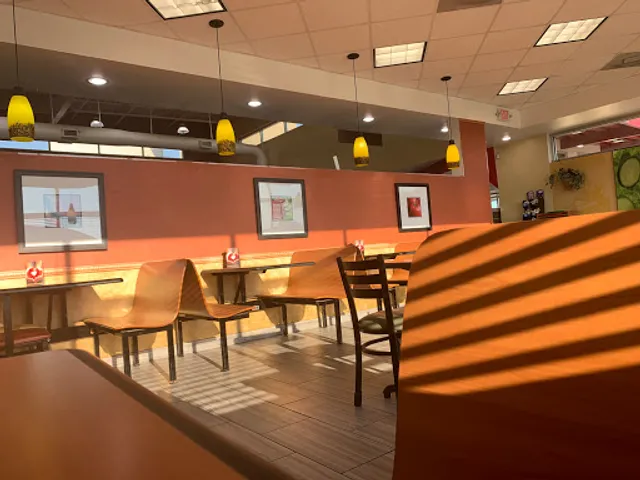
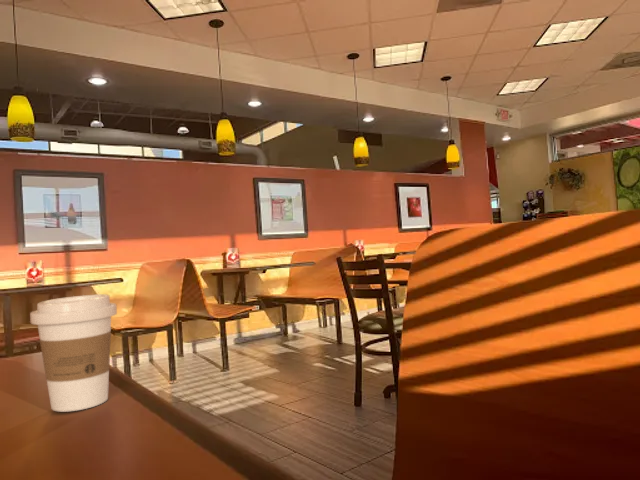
+ coffee cup (77, 350)
